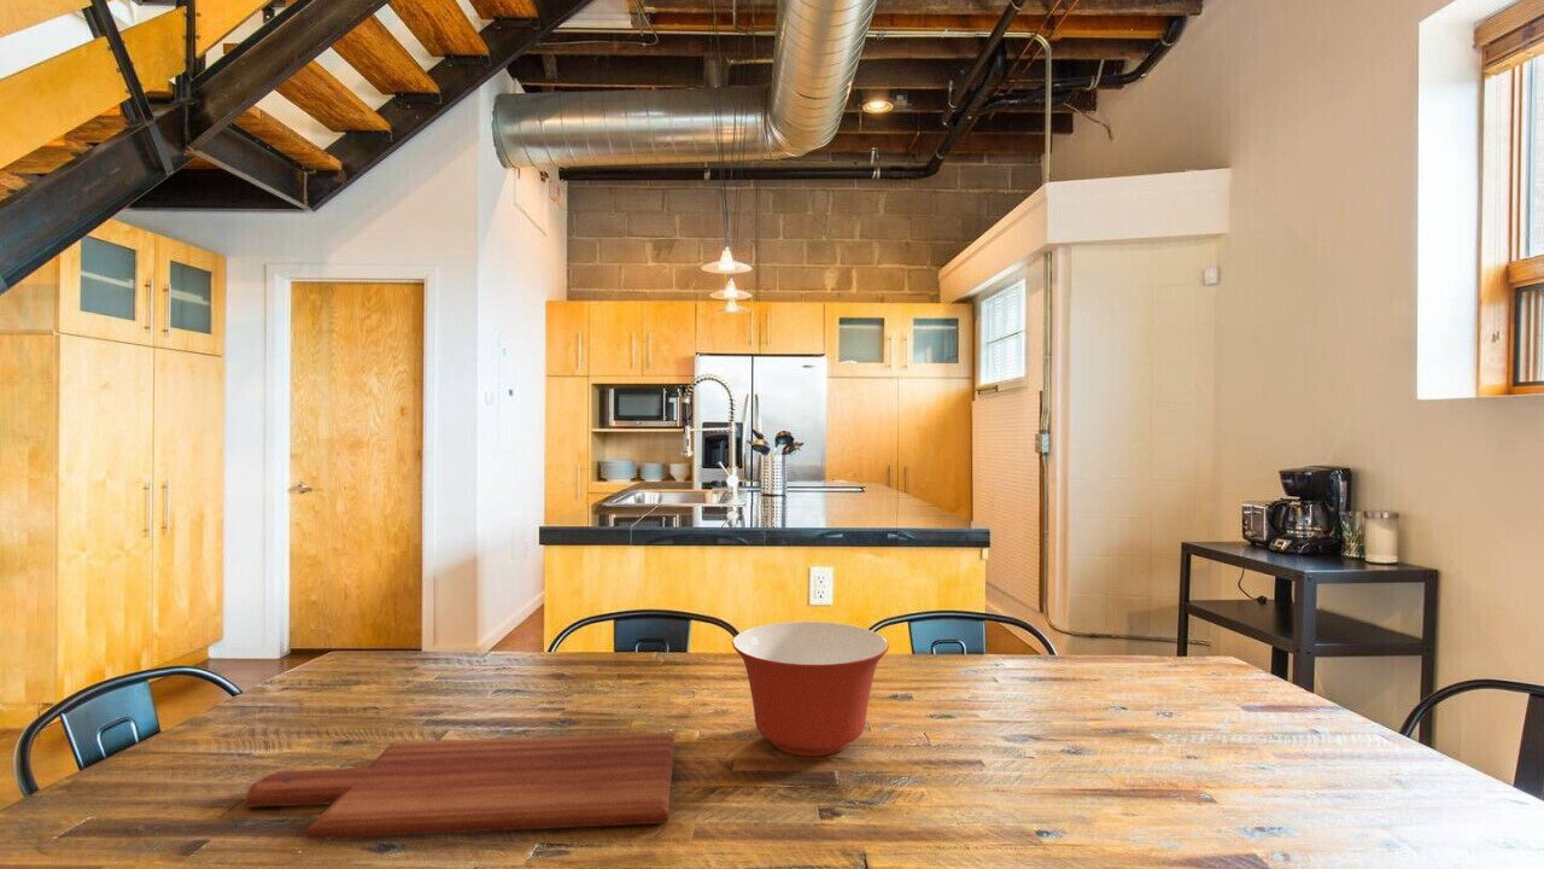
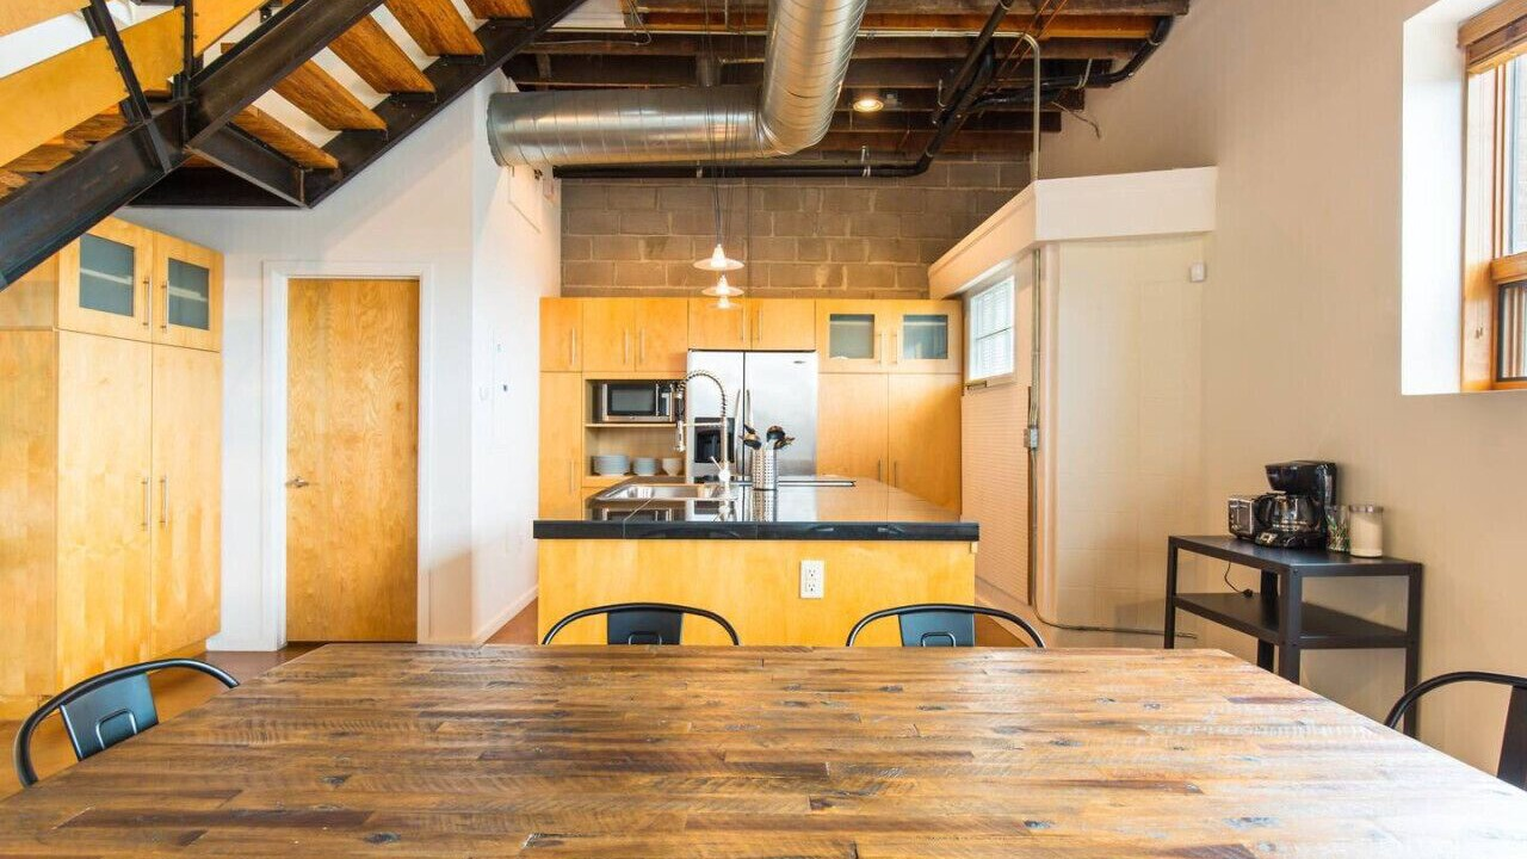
- mixing bowl (809, 689)
- cutting board (504, 780)
